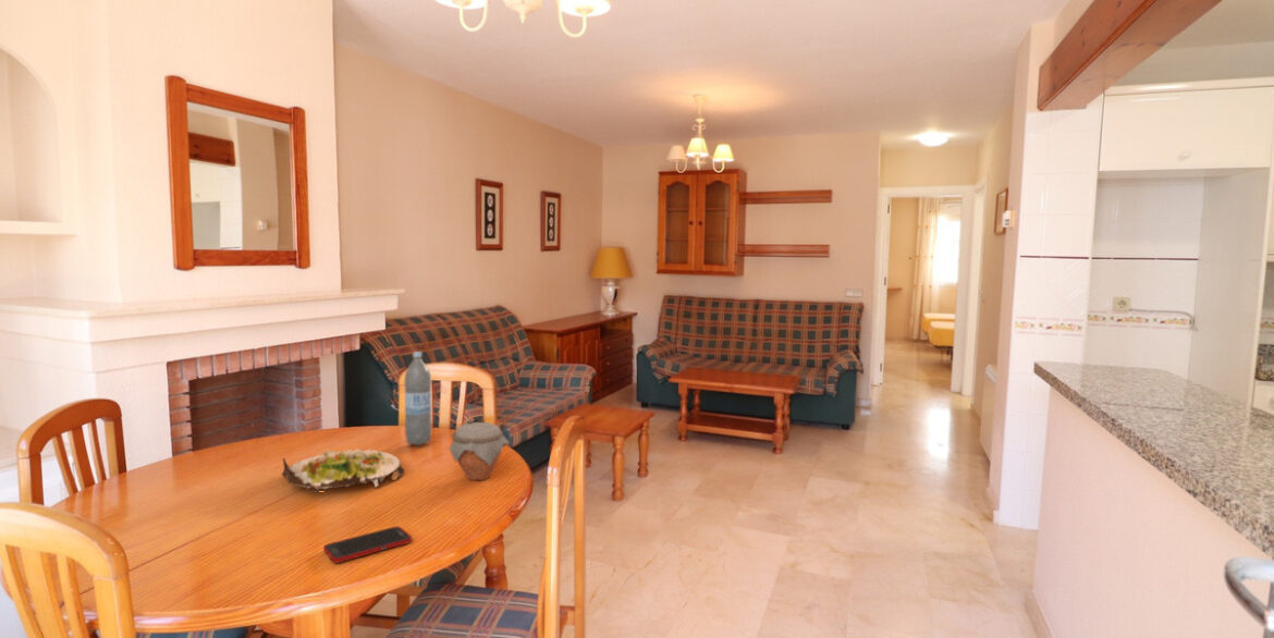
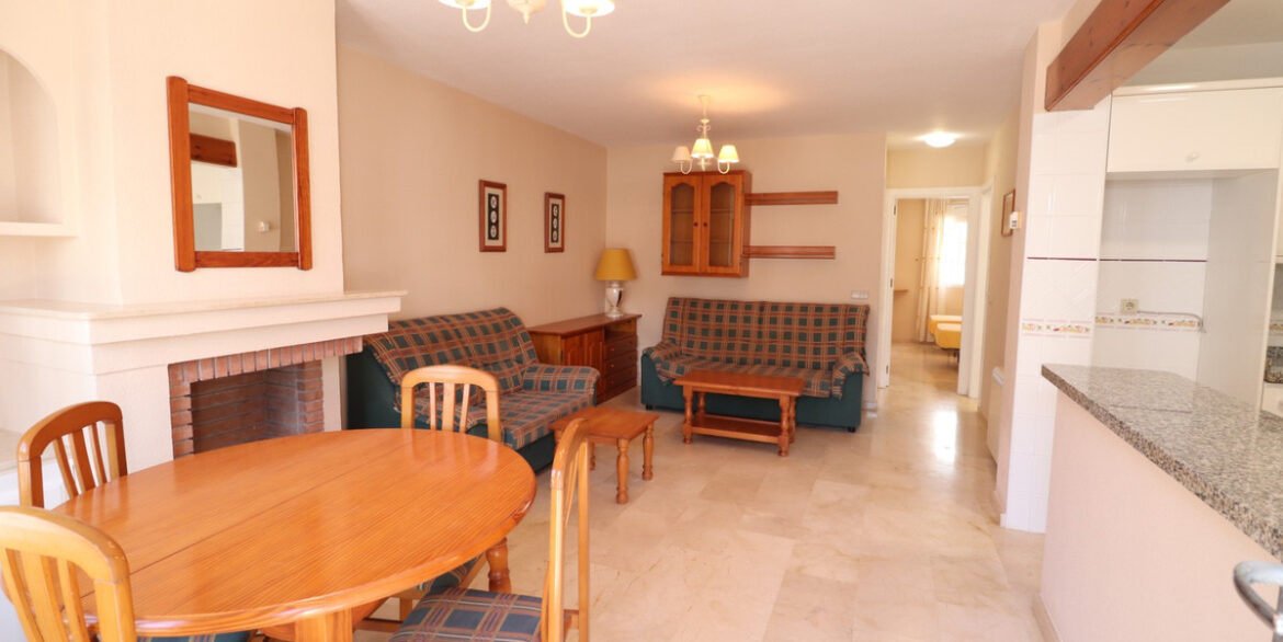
- cell phone (368, 543)
- water bottle (417, 398)
- jar (478, 452)
- salad plate (345, 465)
